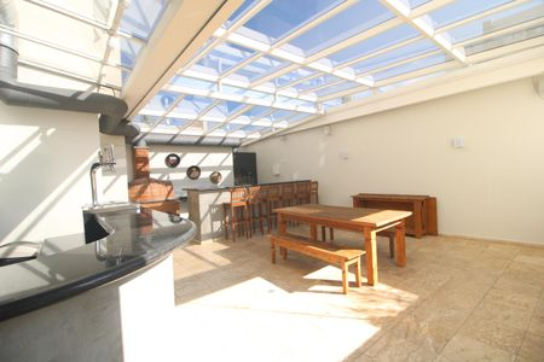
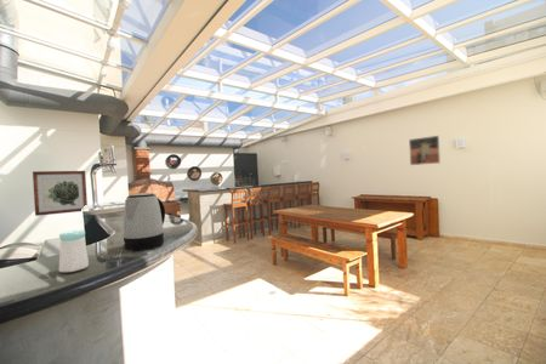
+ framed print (423, 150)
+ kettle (147, 218)
+ wall art (61, 192)
+ salt shaker (73, 250)
